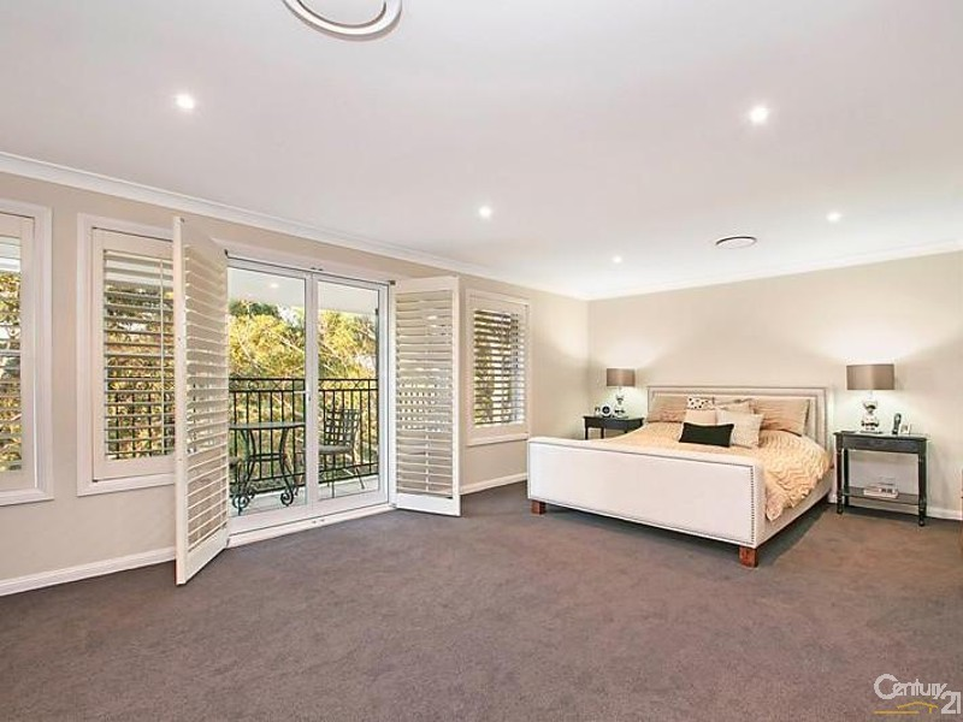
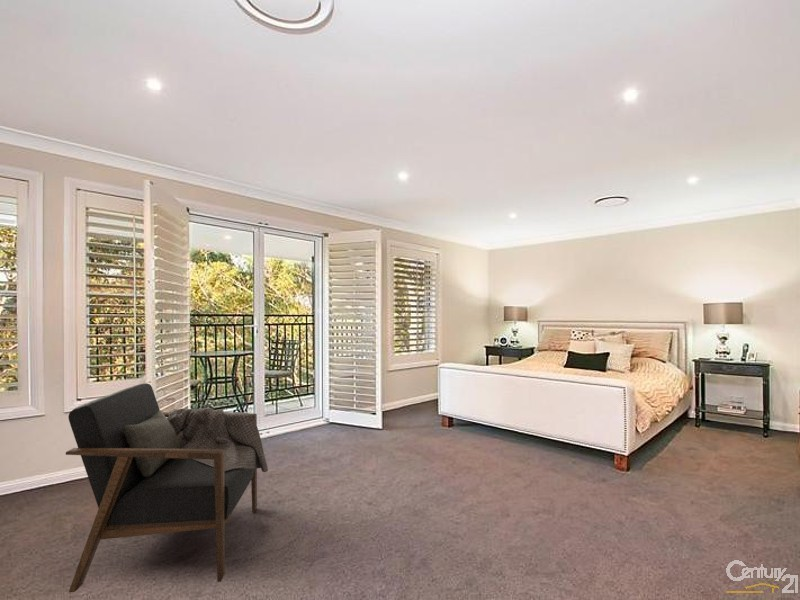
+ armchair (186, 462)
